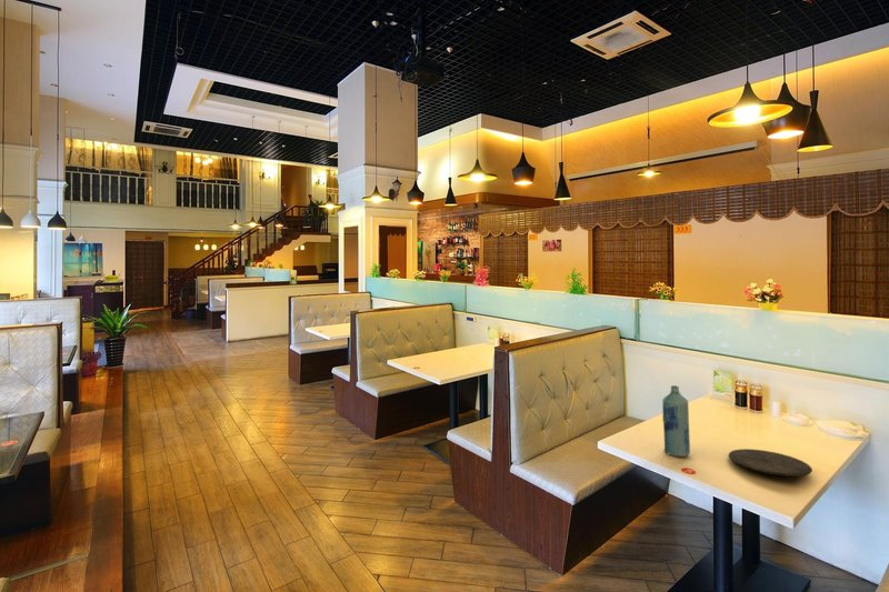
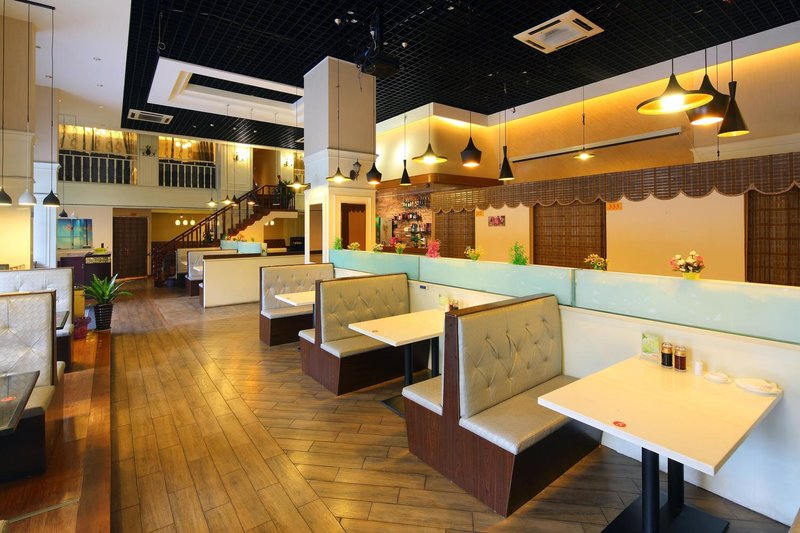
- plate (768, 463)
- bottle (676, 419)
